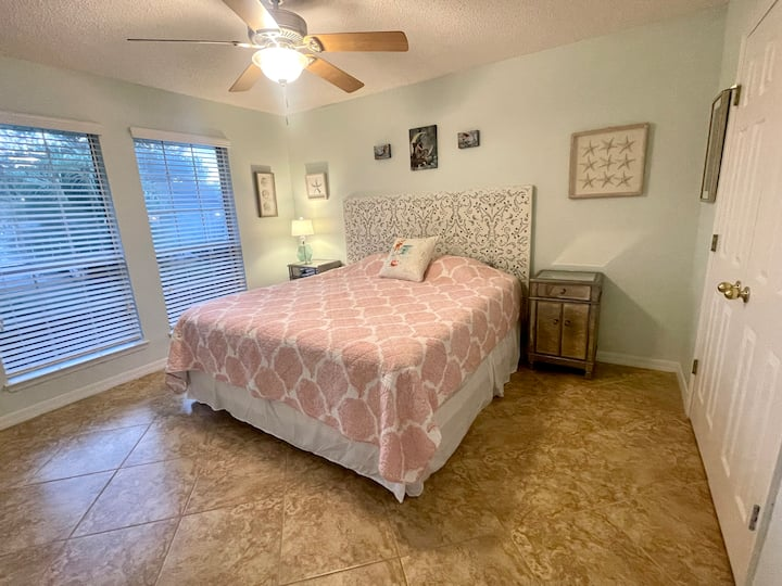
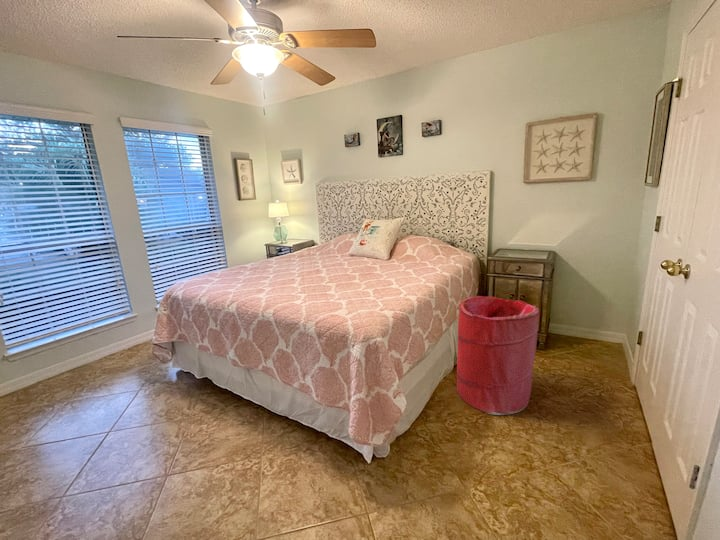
+ laundry hamper (495, 348)
